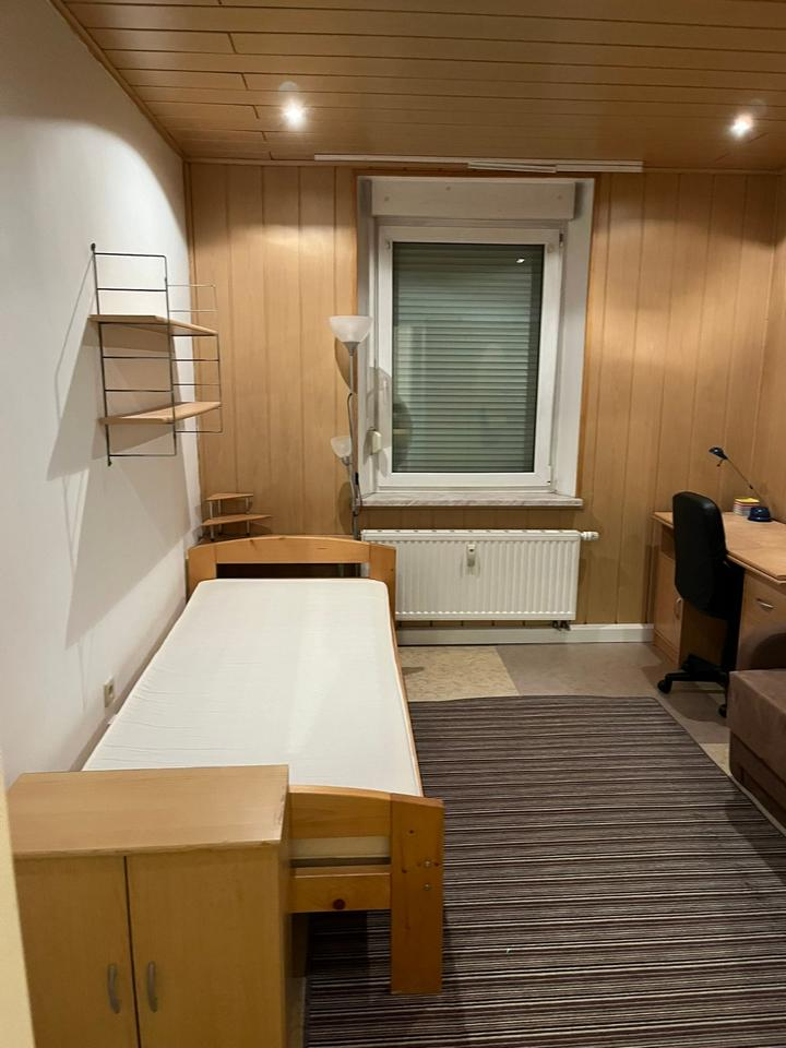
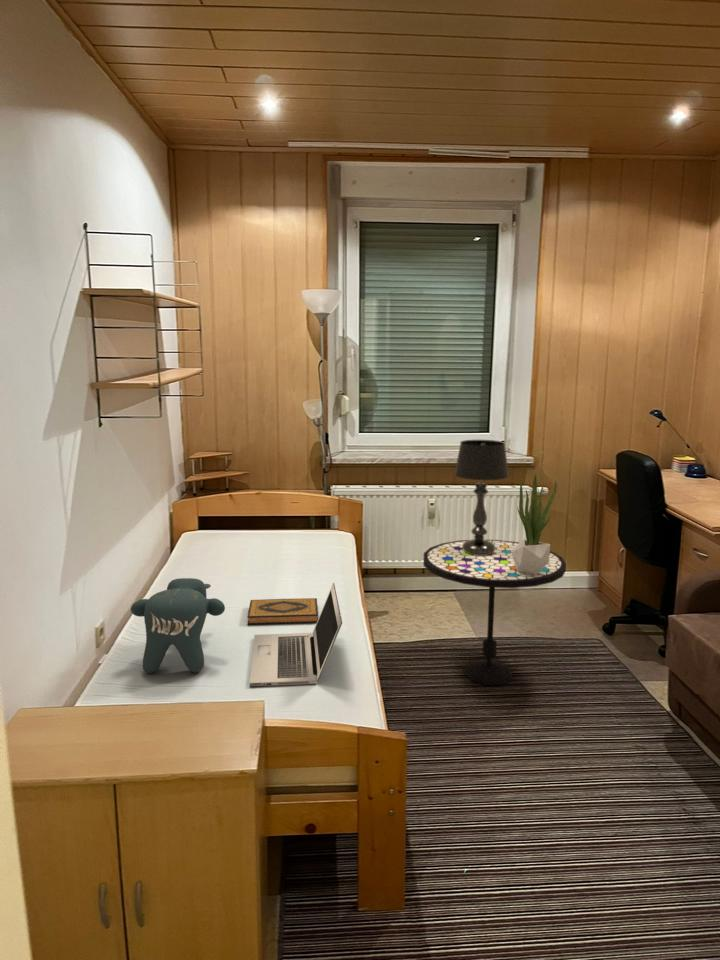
+ teddy bear (182, 618)
+ hardback book (283, 610)
+ table lamp (480, 497)
+ laptop (295, 633)
+ potted plant (533, 524)
+ side table (490, 617)
